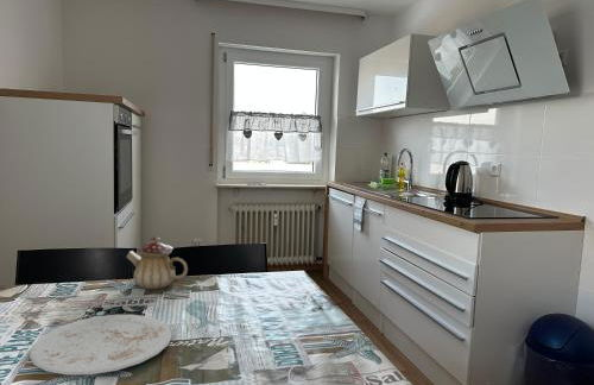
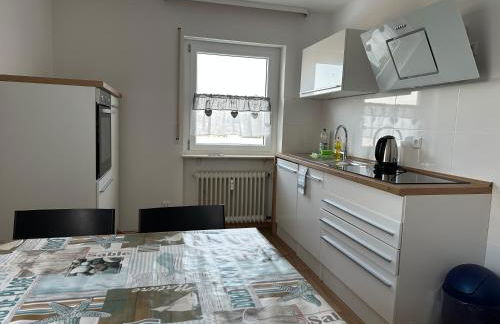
- plate (105, 341)
- teapot (157, 260)
